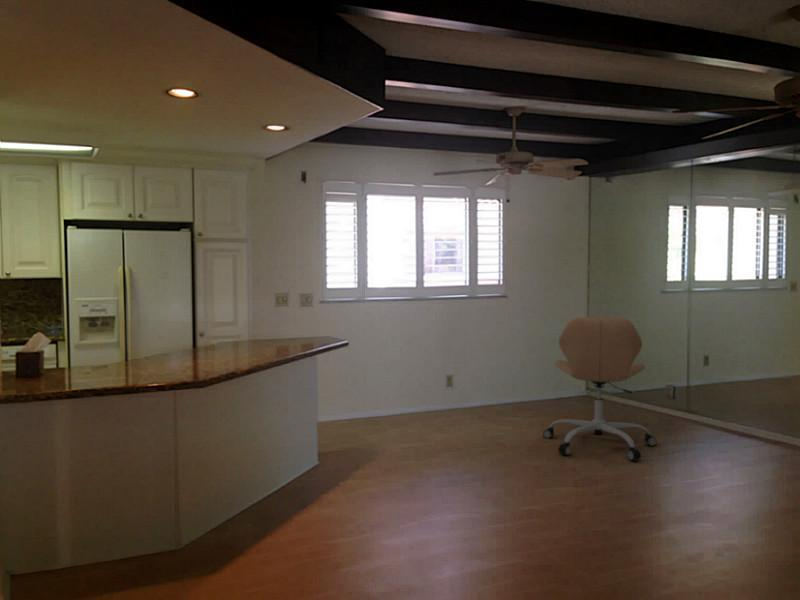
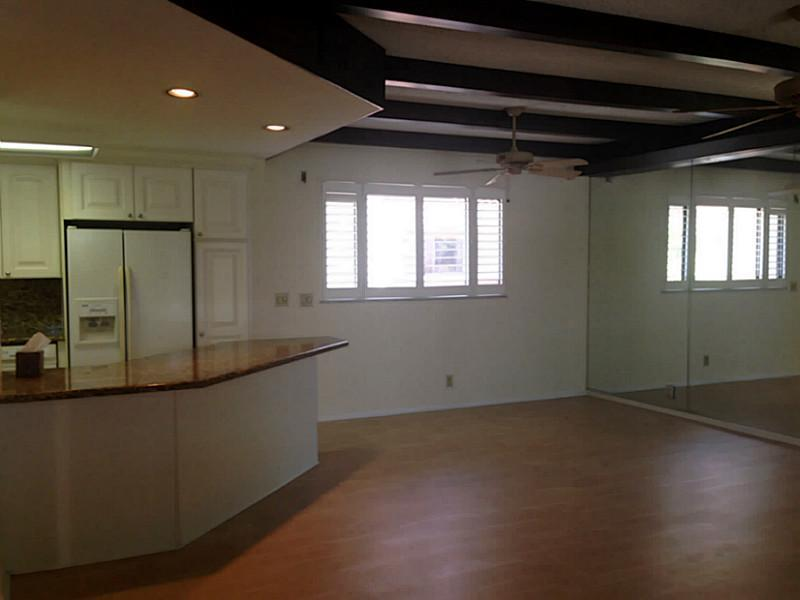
- office chair (599, 379)
